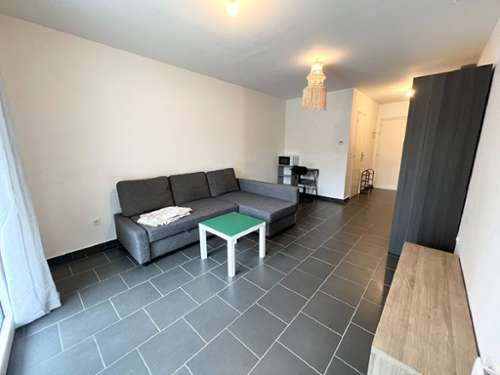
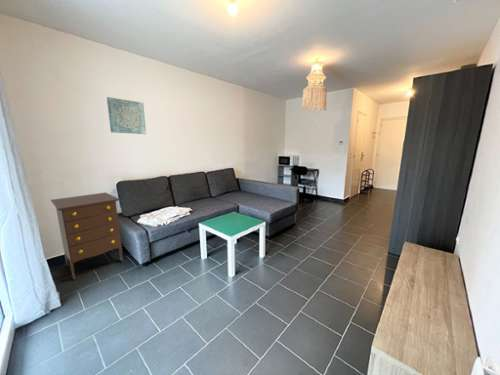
+ dresser (90, 232)
+ wall art (127, 116)
